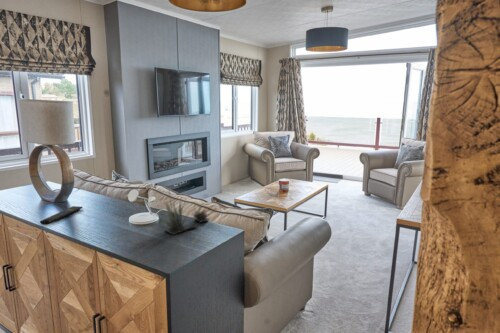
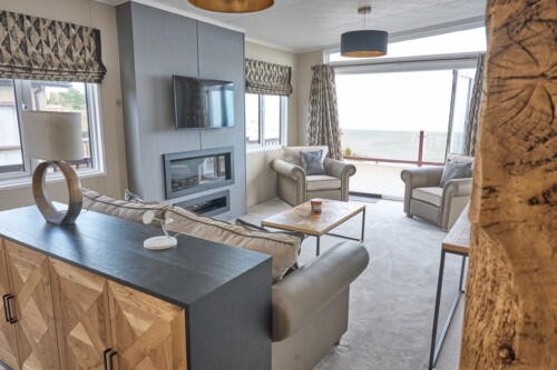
- succulent plant (183, 206)
- remote control (62, 214)
